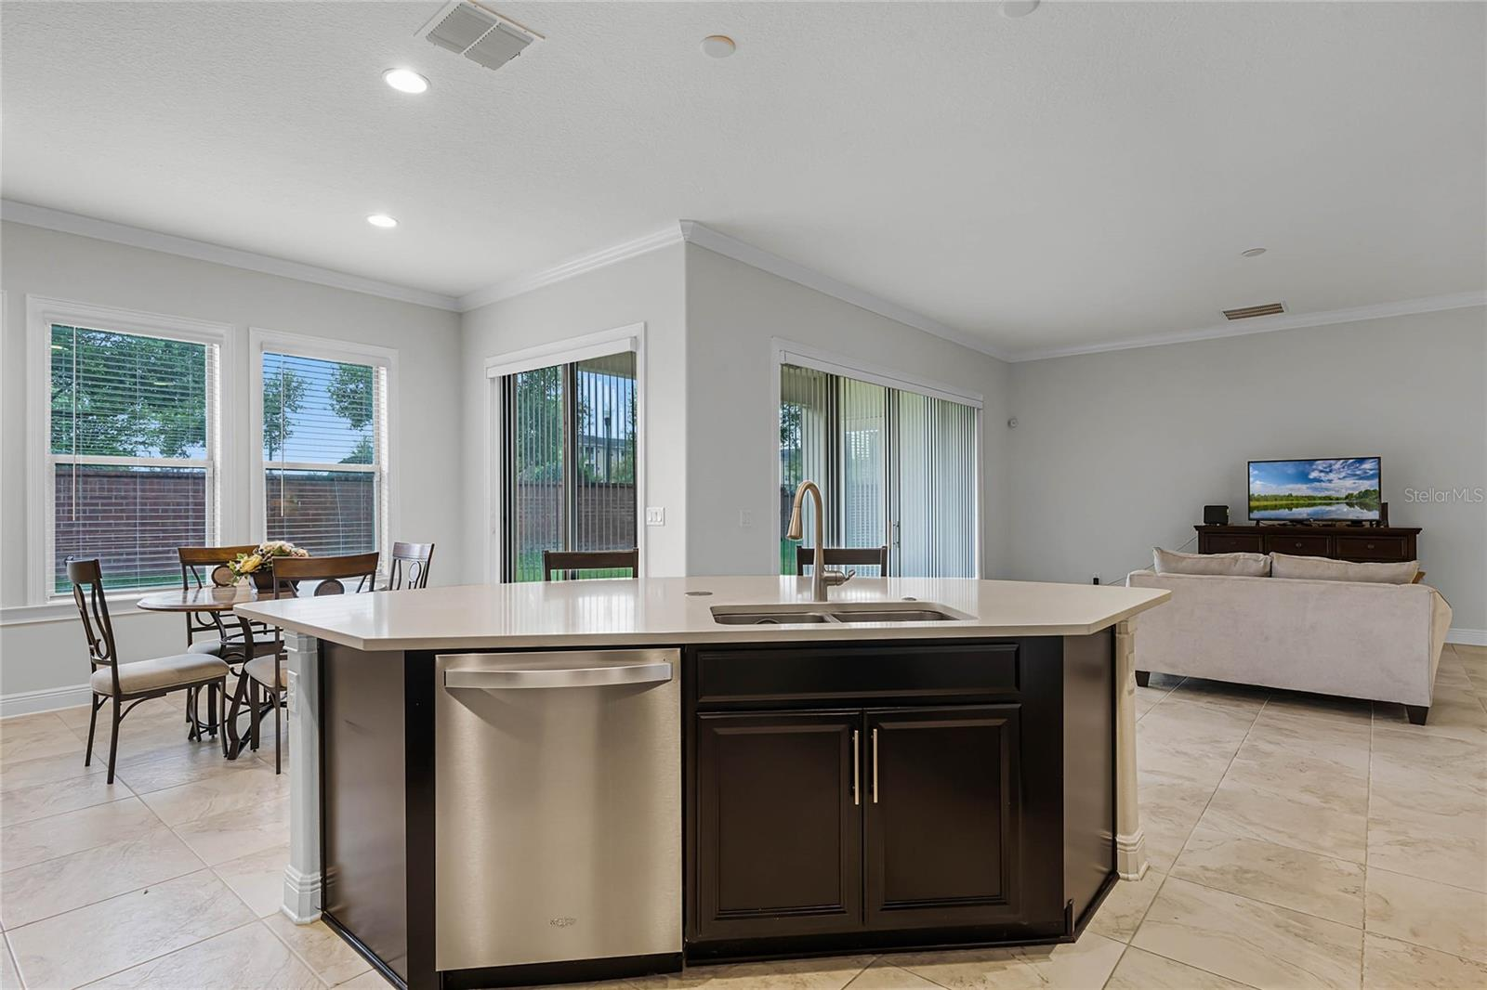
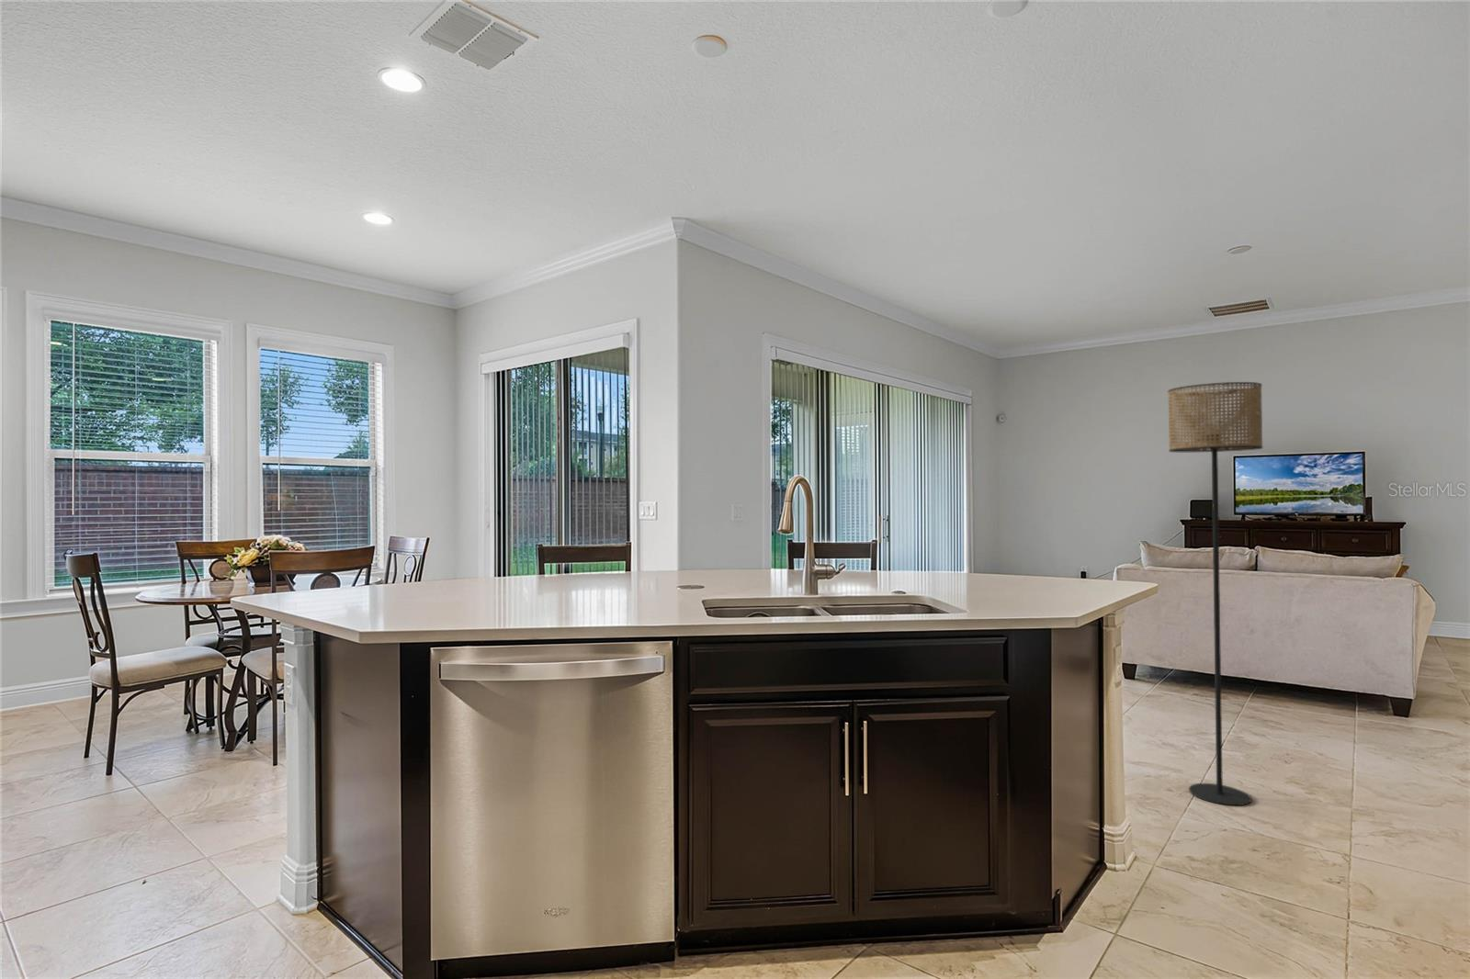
+ floor lamp (1216, 590)
